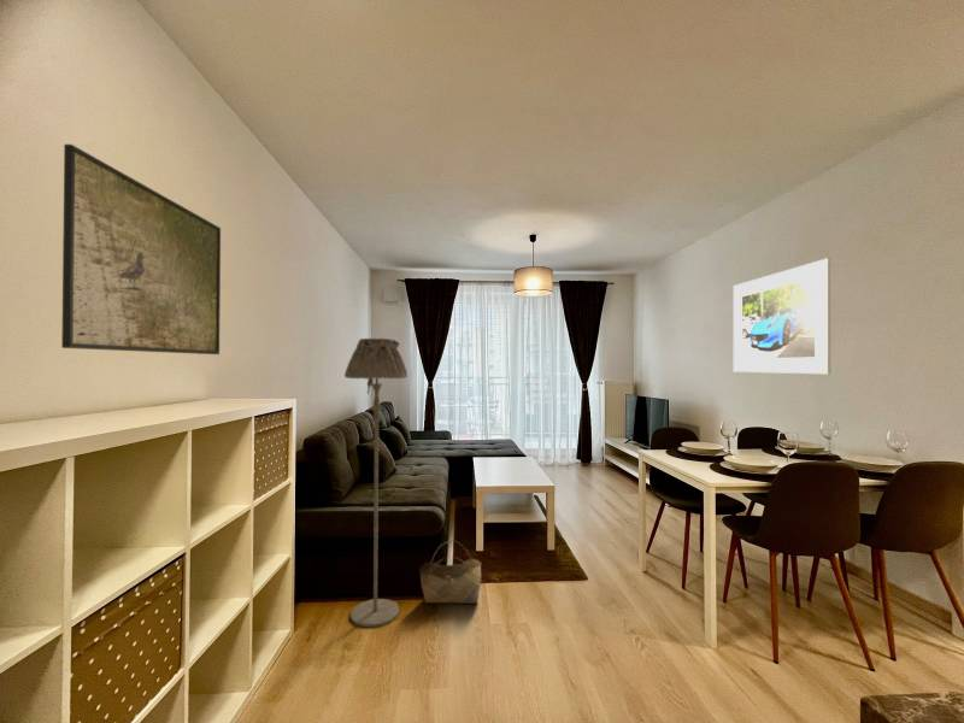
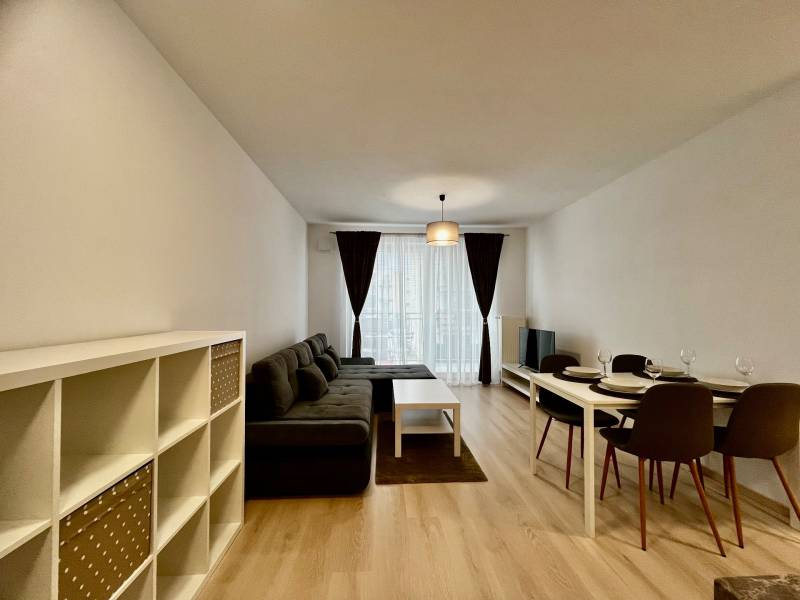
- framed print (774, 323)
- floor lamp (375, 476)
- basket (449, 575)
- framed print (159, 274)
